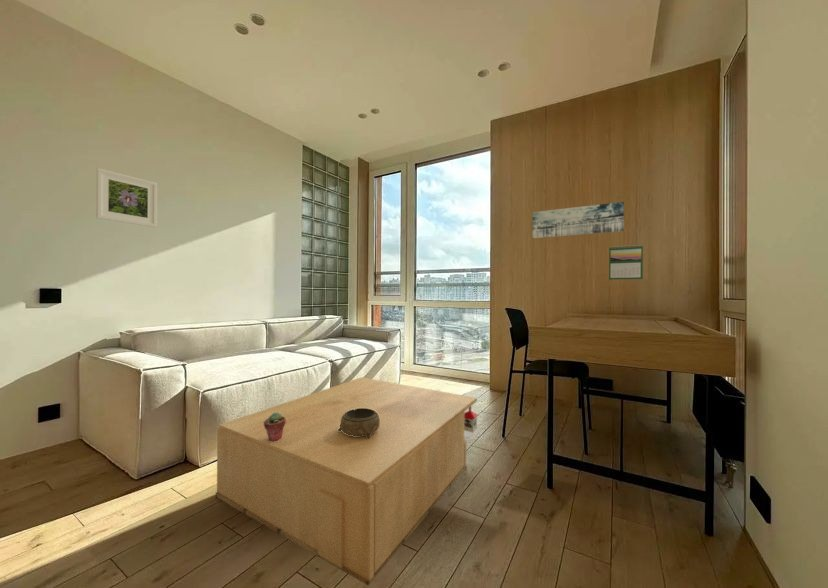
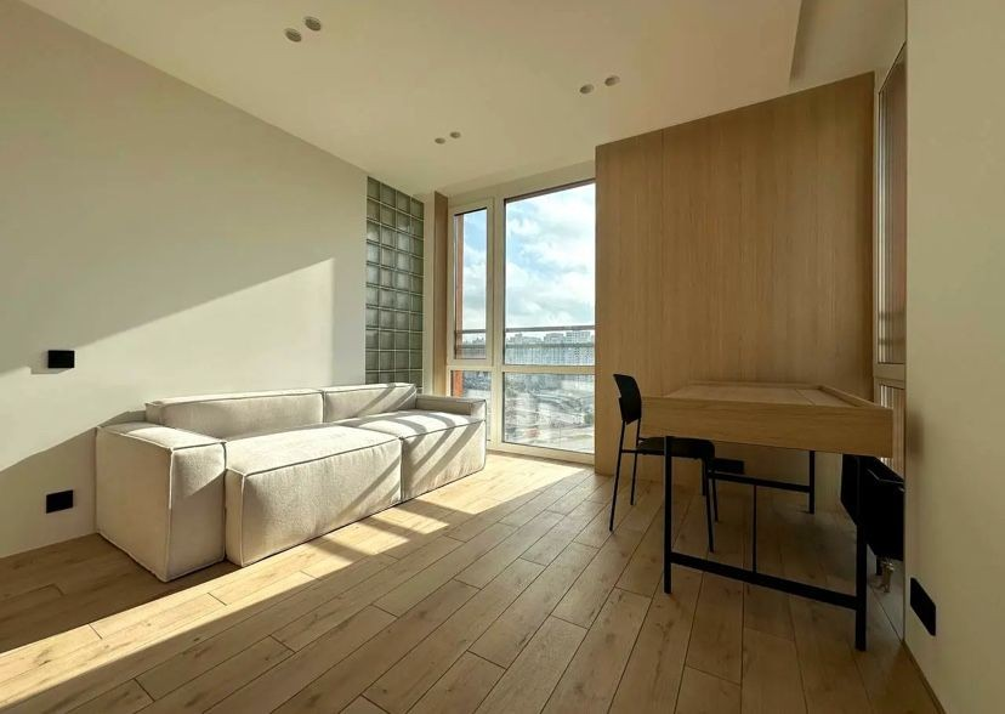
- calendar (625, 262)
- potted succulent (275, 424)
- wall art (575, 221)
- decorative bowl (358, 421)
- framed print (128, 199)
- coffee table (363, 441)
